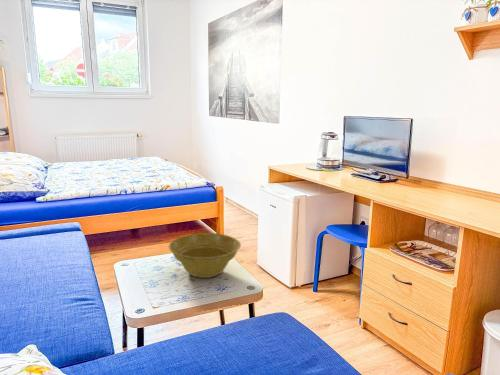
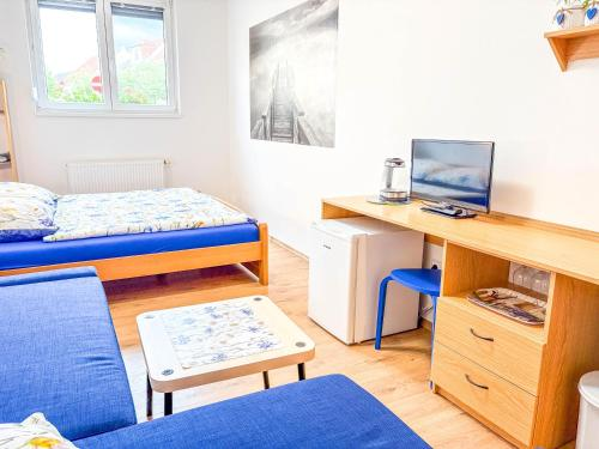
- planter bowl (205, 257)
